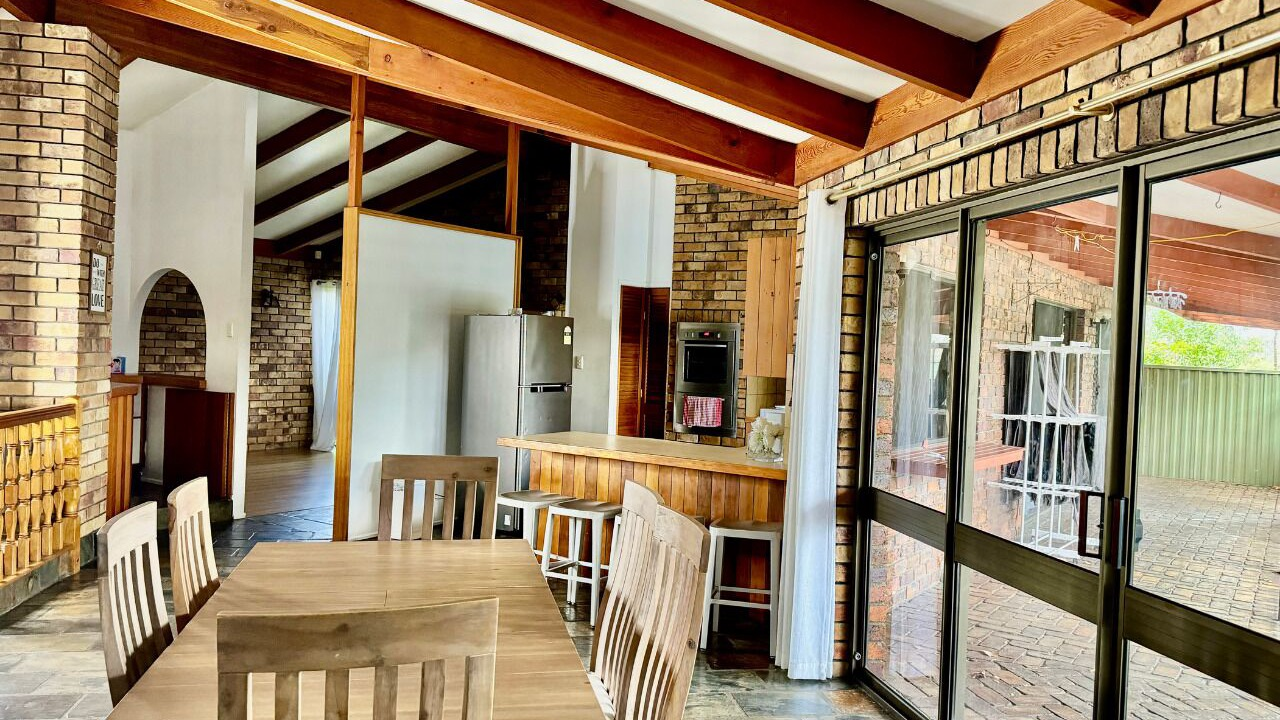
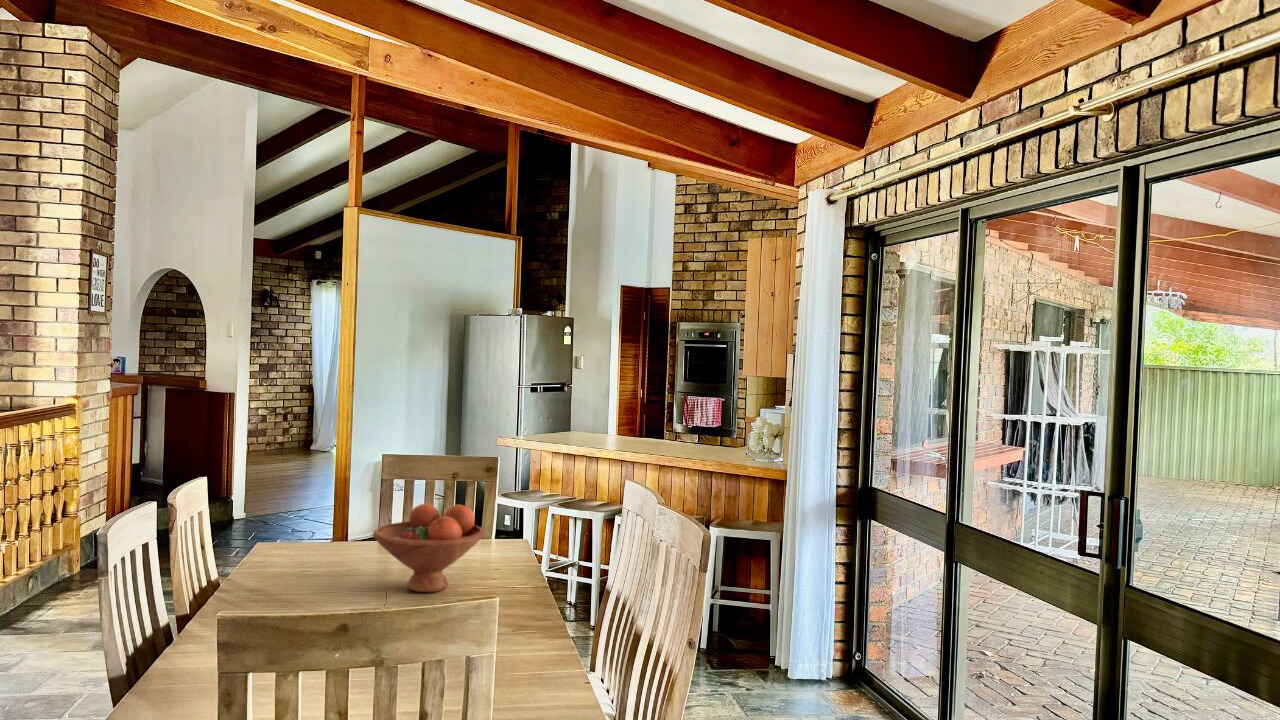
+ fruit bowl (428, 548)
